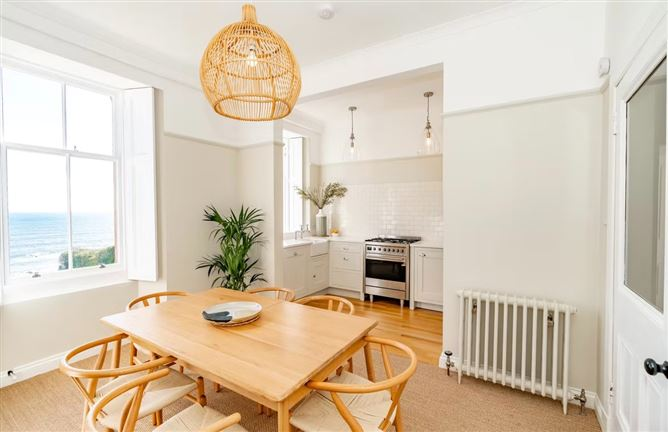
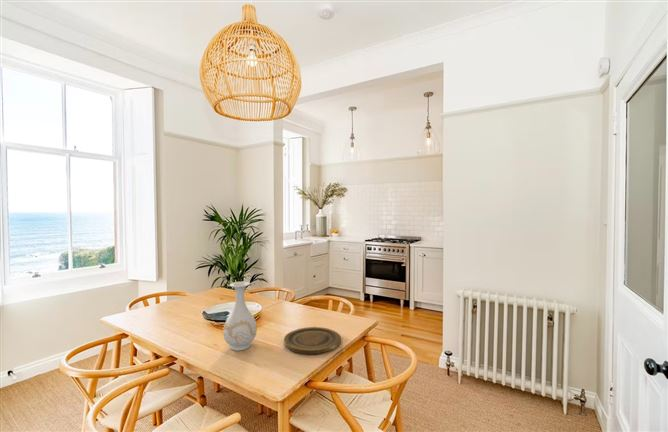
+ plate (312, 339)
+ vase (240, 315)
